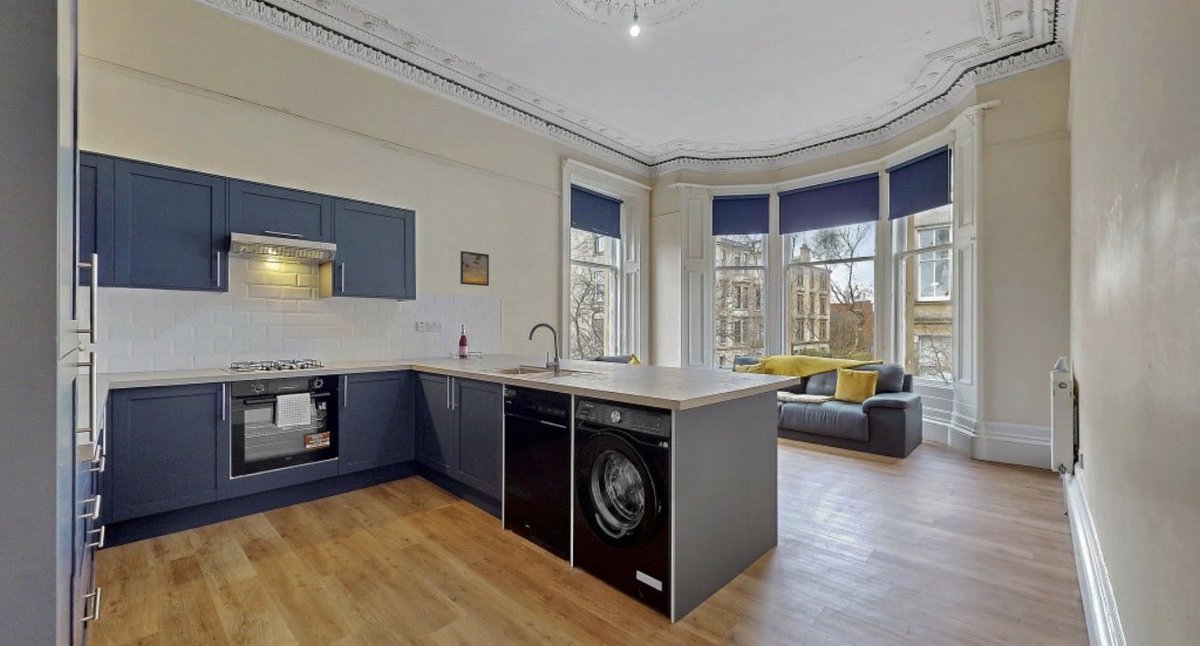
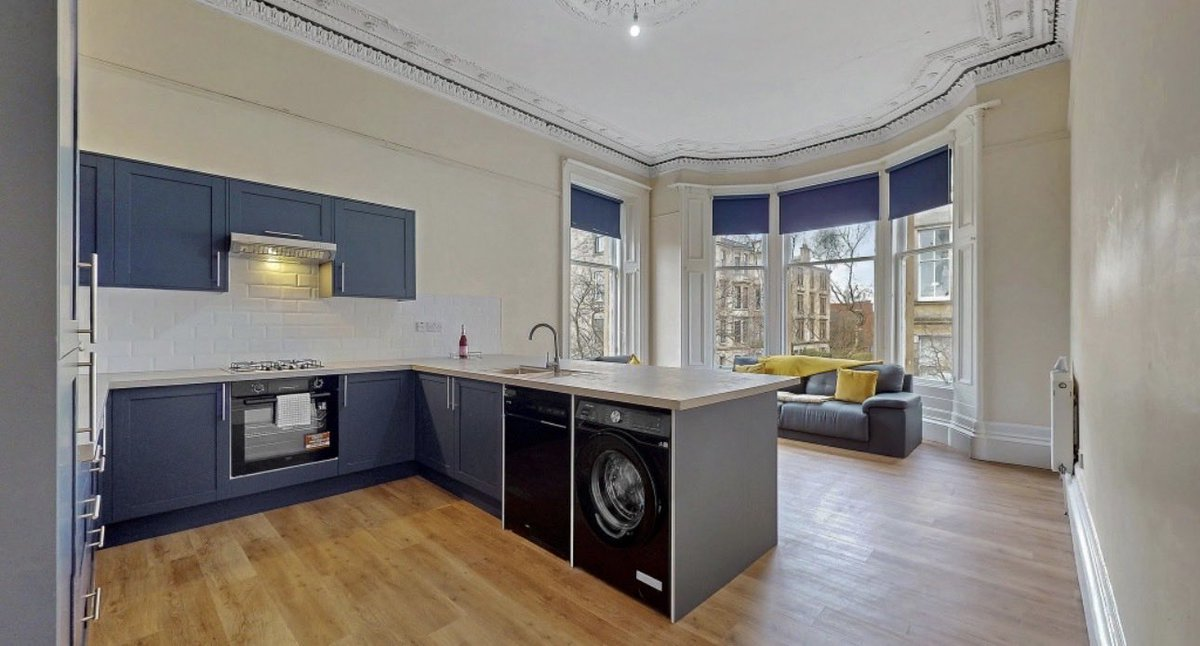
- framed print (475, 268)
